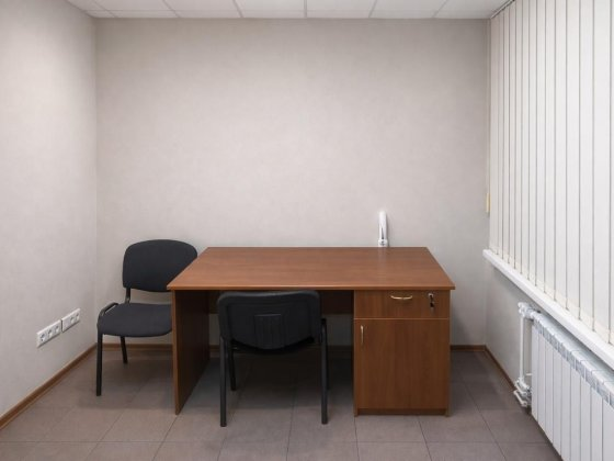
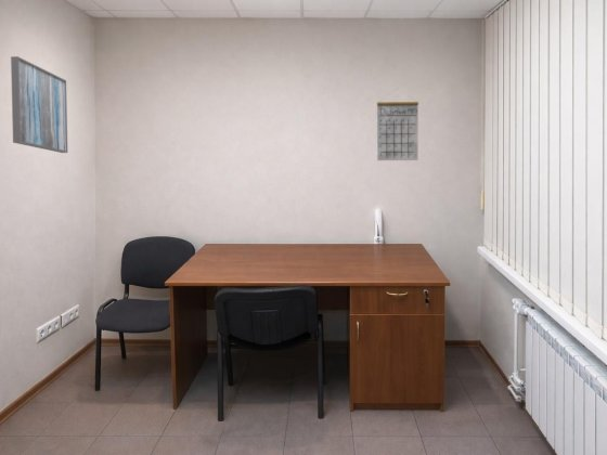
+ calendar (397, 123)
+ wall art (41, 108)
